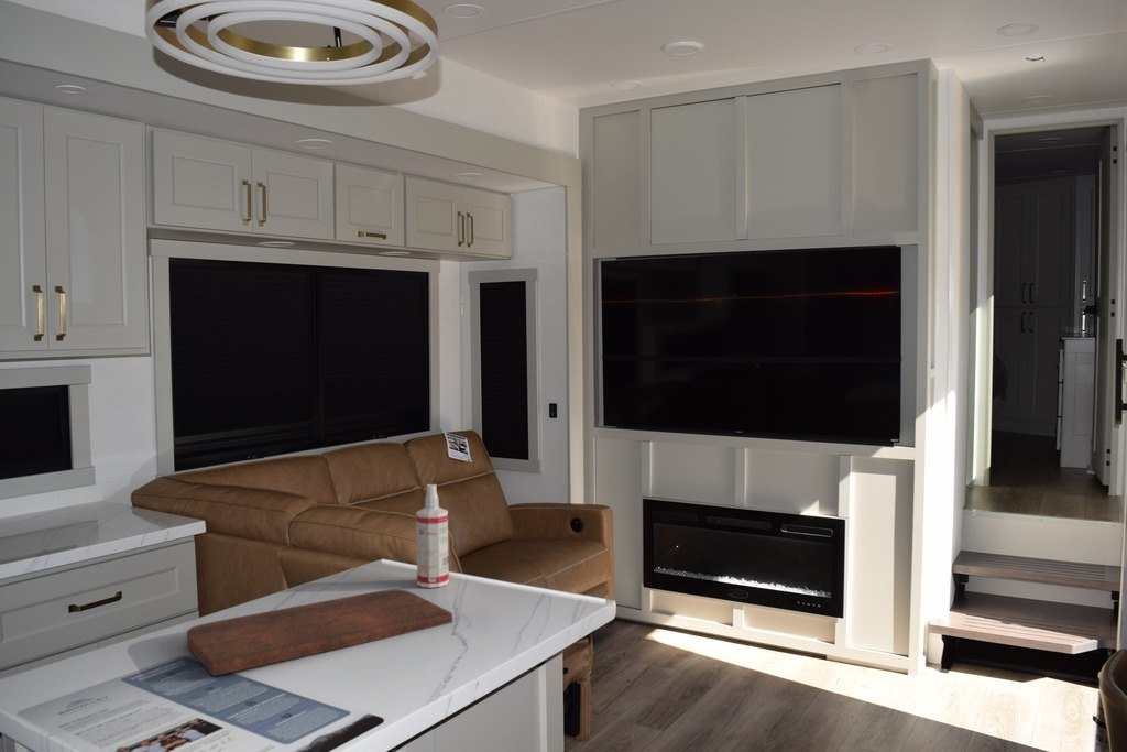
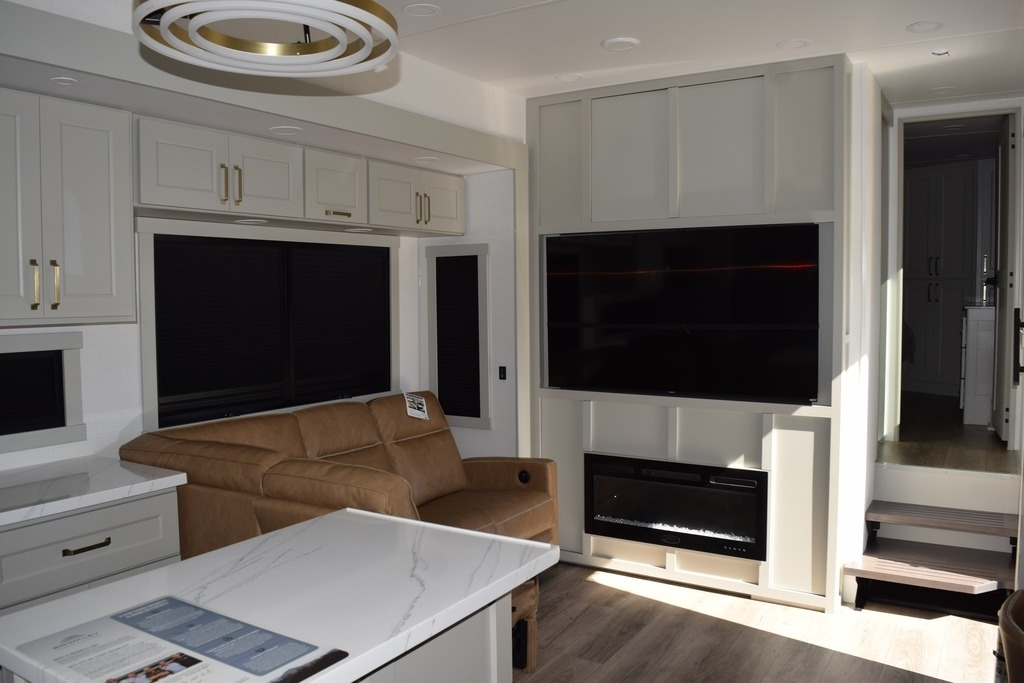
- cutting board (319, 625)
- spray bottle (431, 534)
